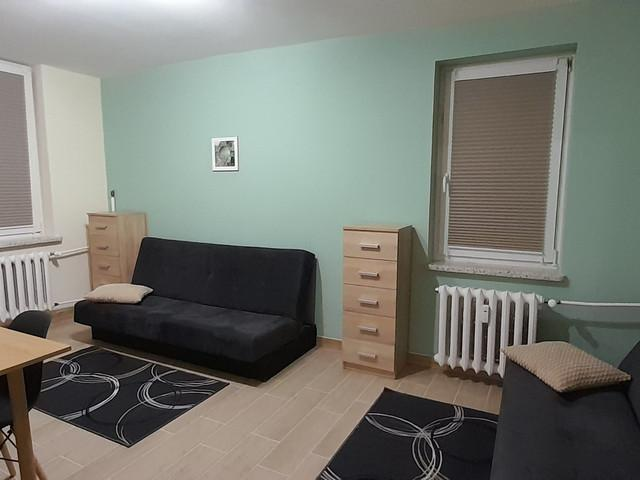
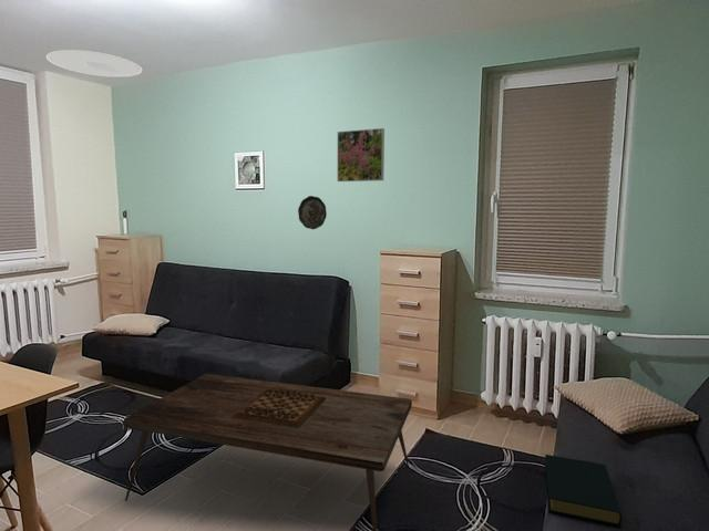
+ decorative plate (312, 212)
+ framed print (360, 155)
+ coffee table (275, 441)
+ ceiling light (95, 60)
+ hardback book (578, 486)
